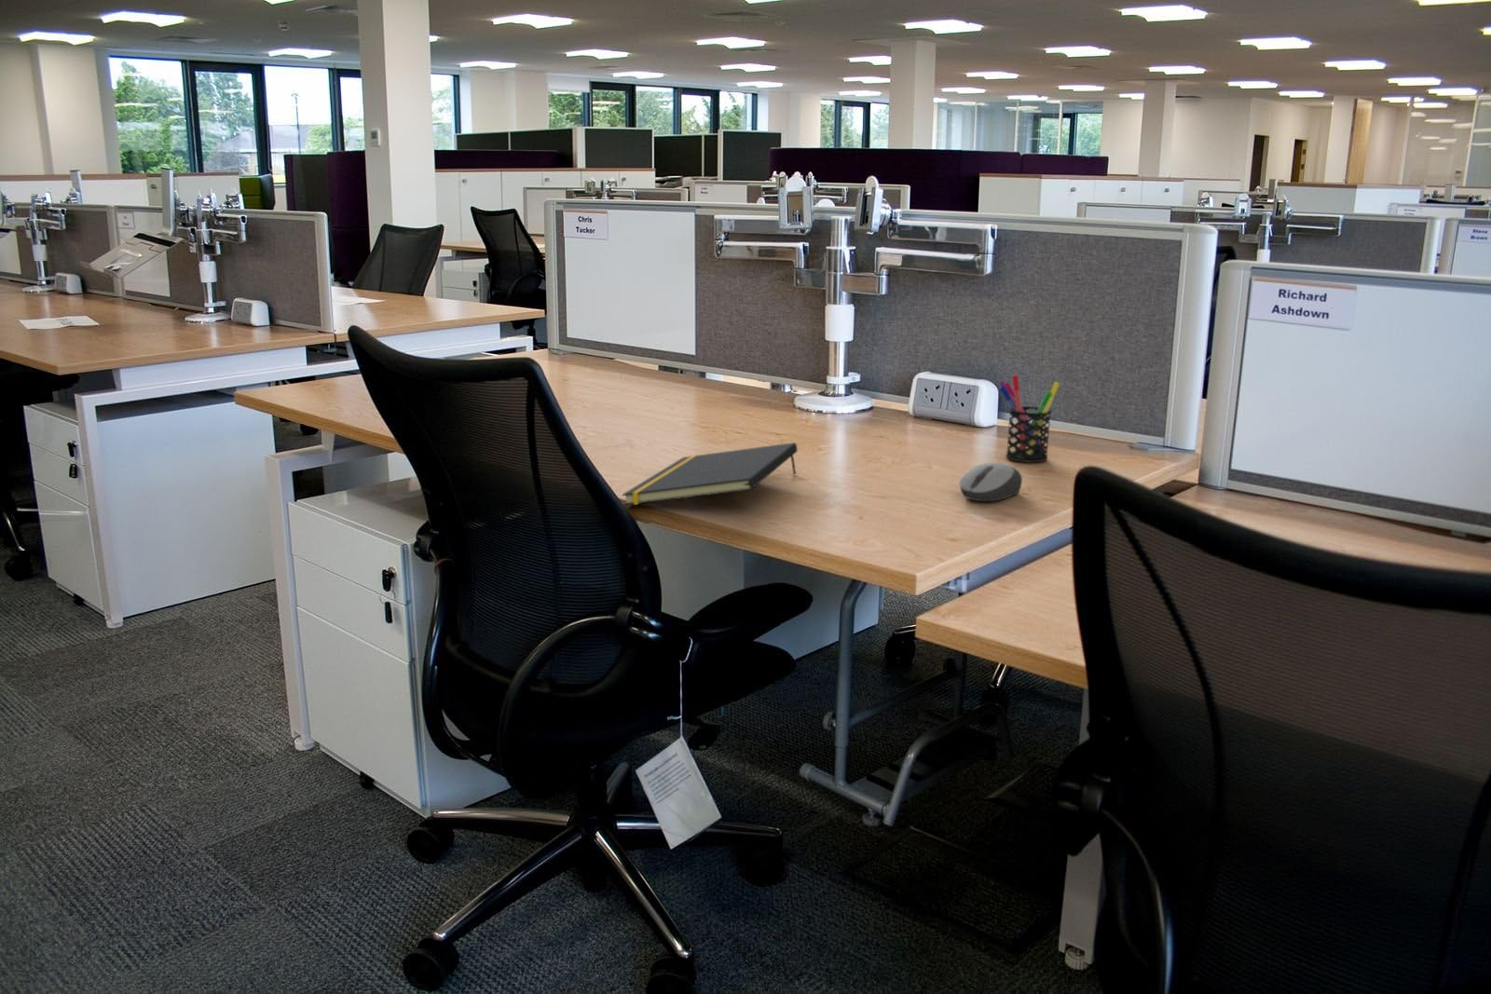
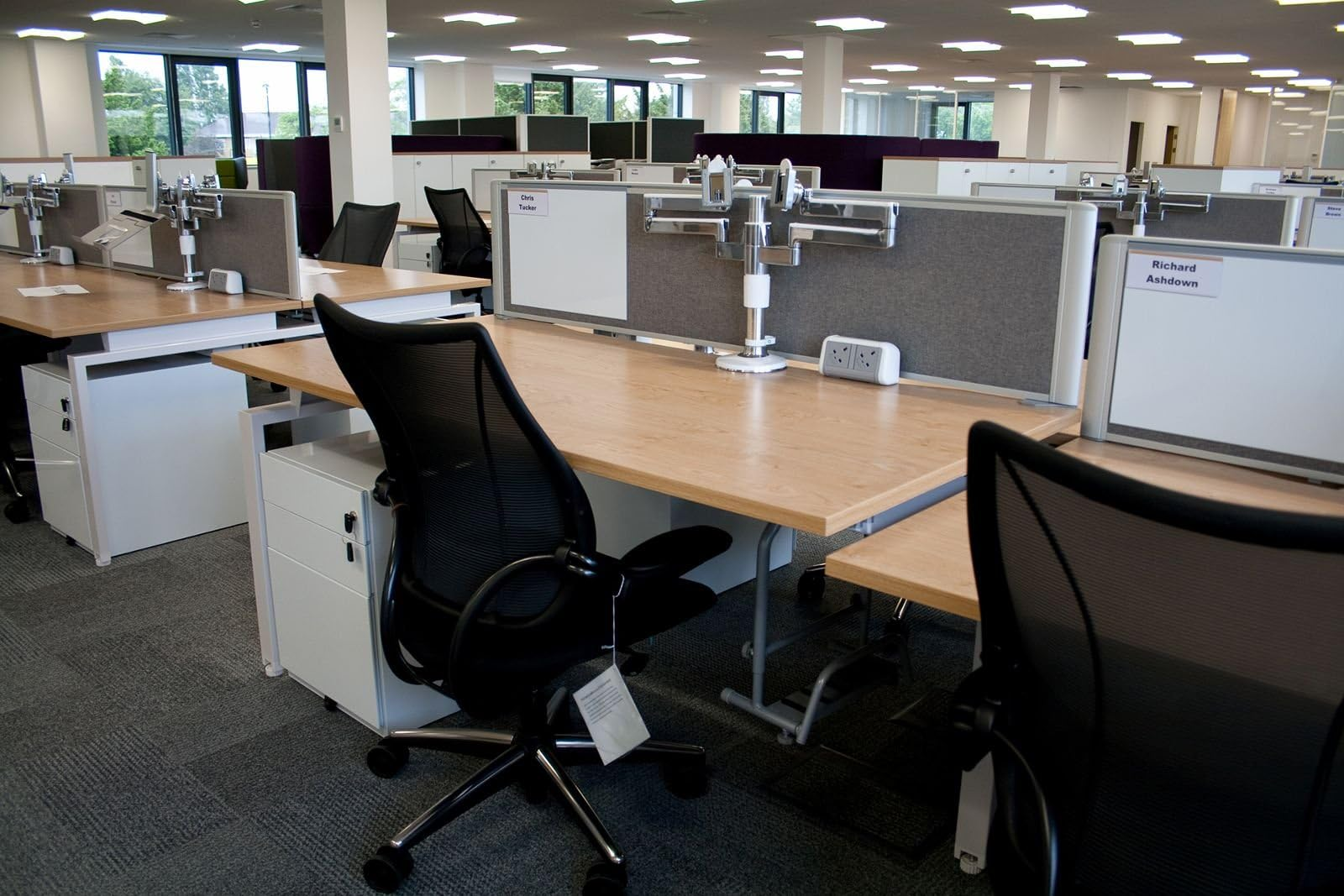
- notepad (713, 473)
- pen holder (1031, 416)
- computer mouse (991, 479)
